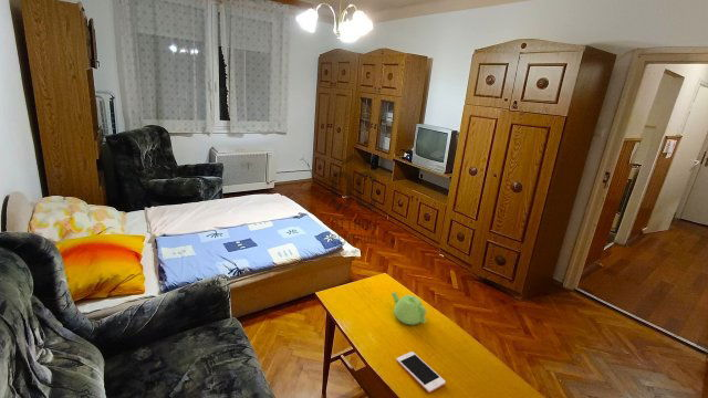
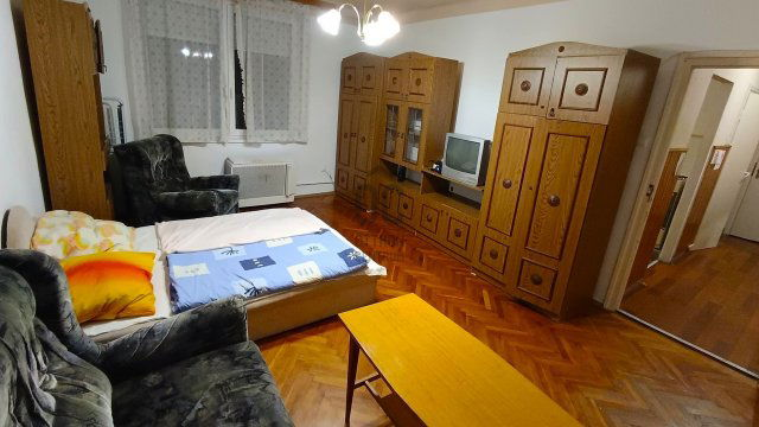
- teapot (408, 305)
- cell phone (419, 370)
